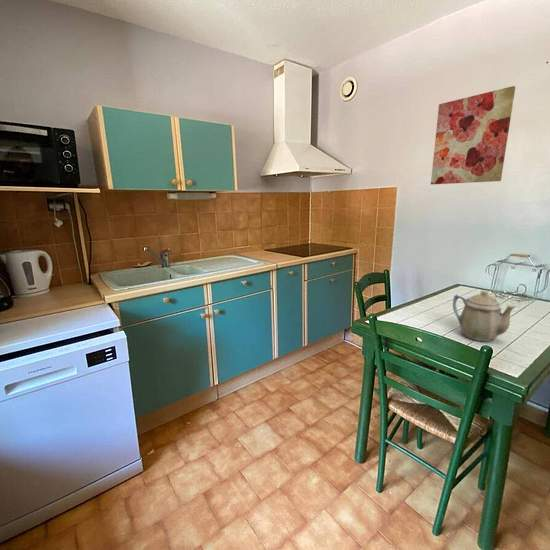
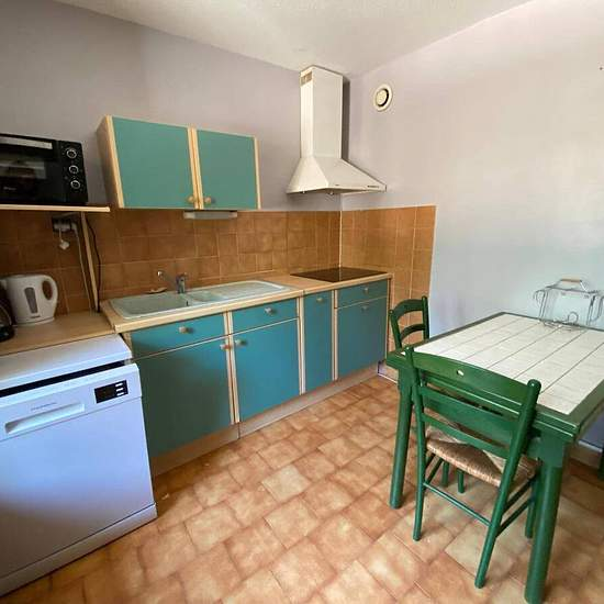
- teapot (481, 313)
- wall art (468, 140)
